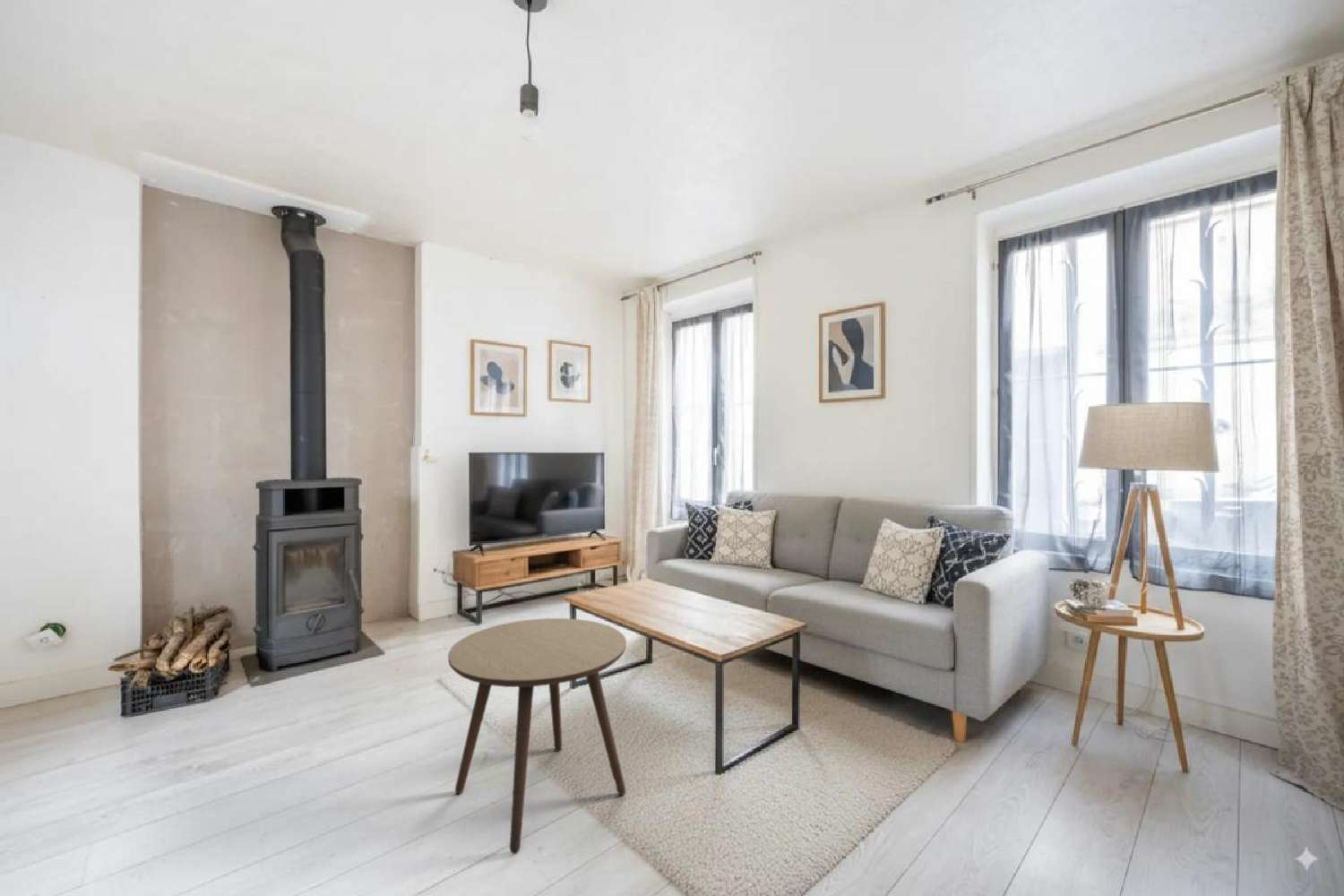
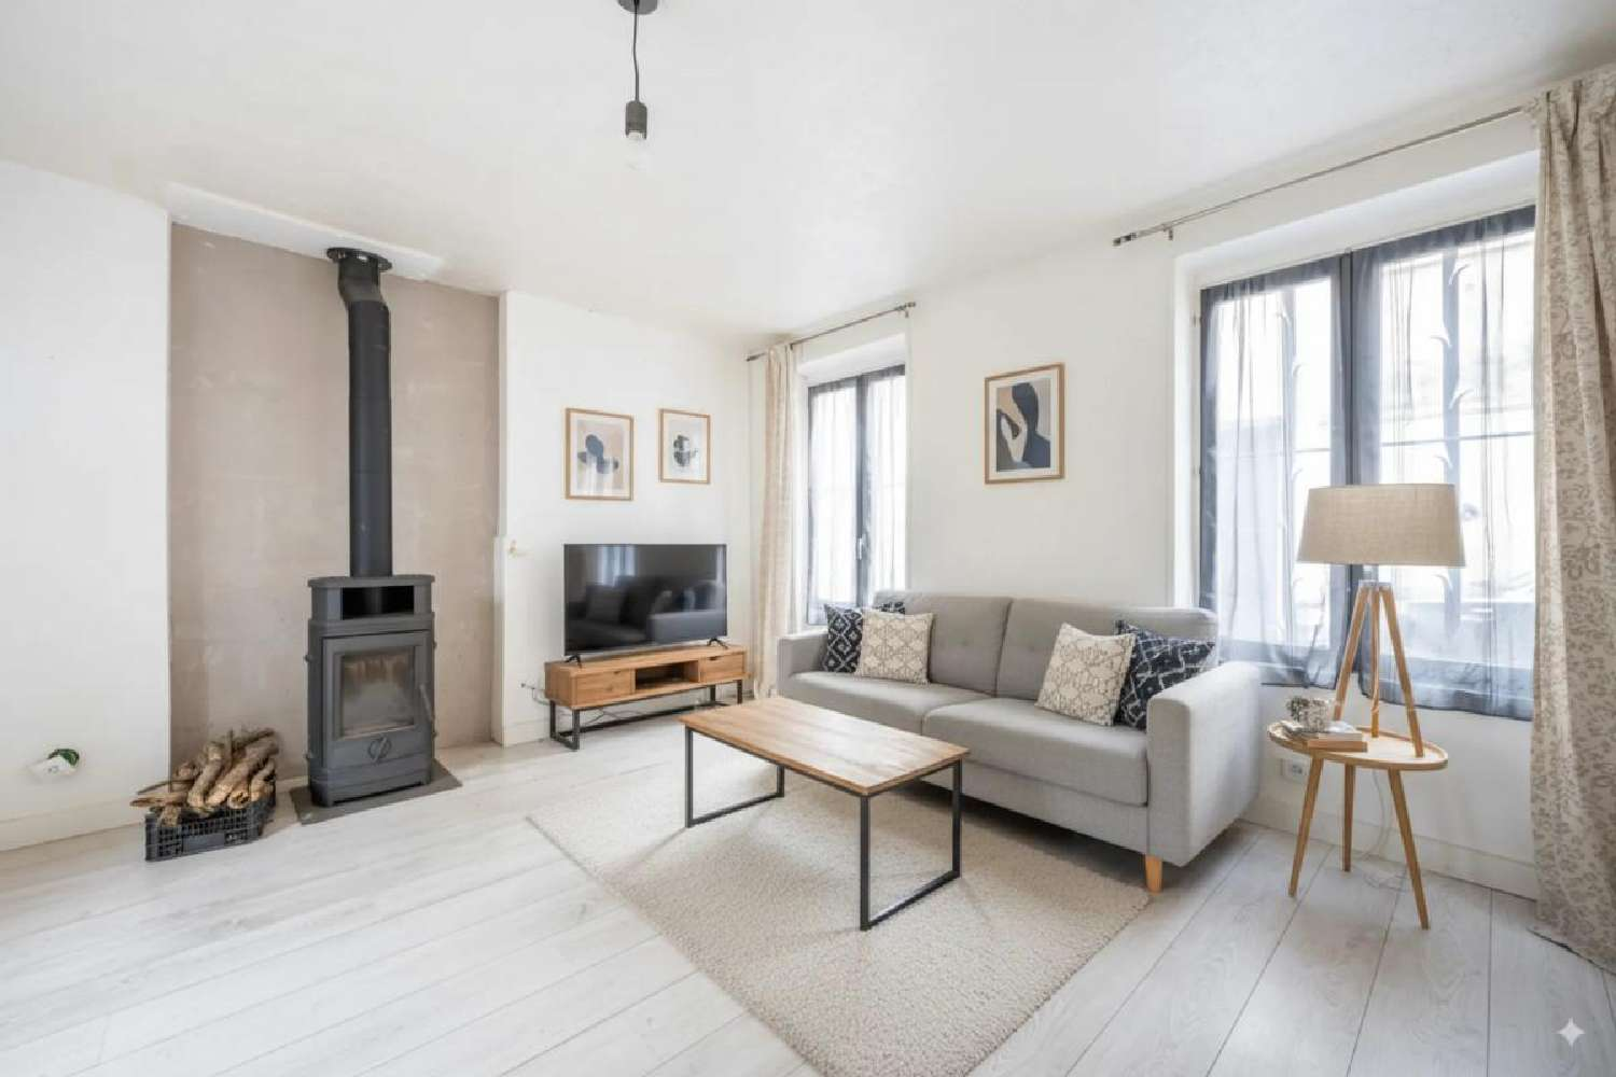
- side table (530, 719)
